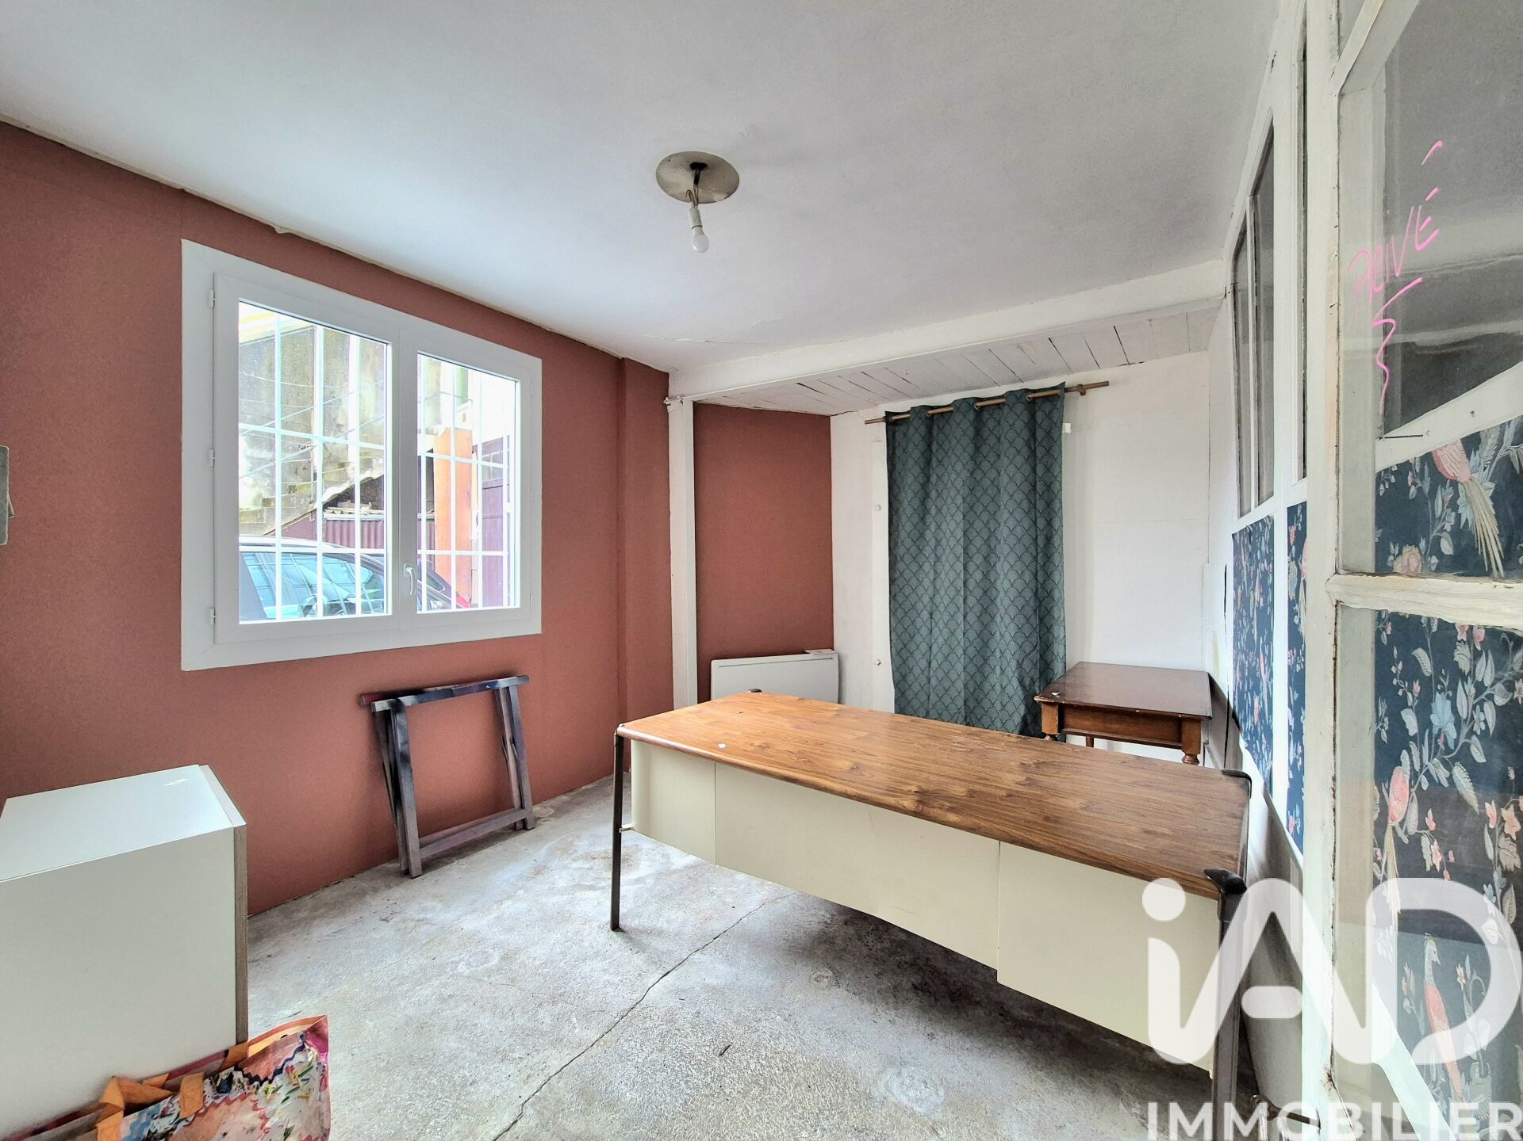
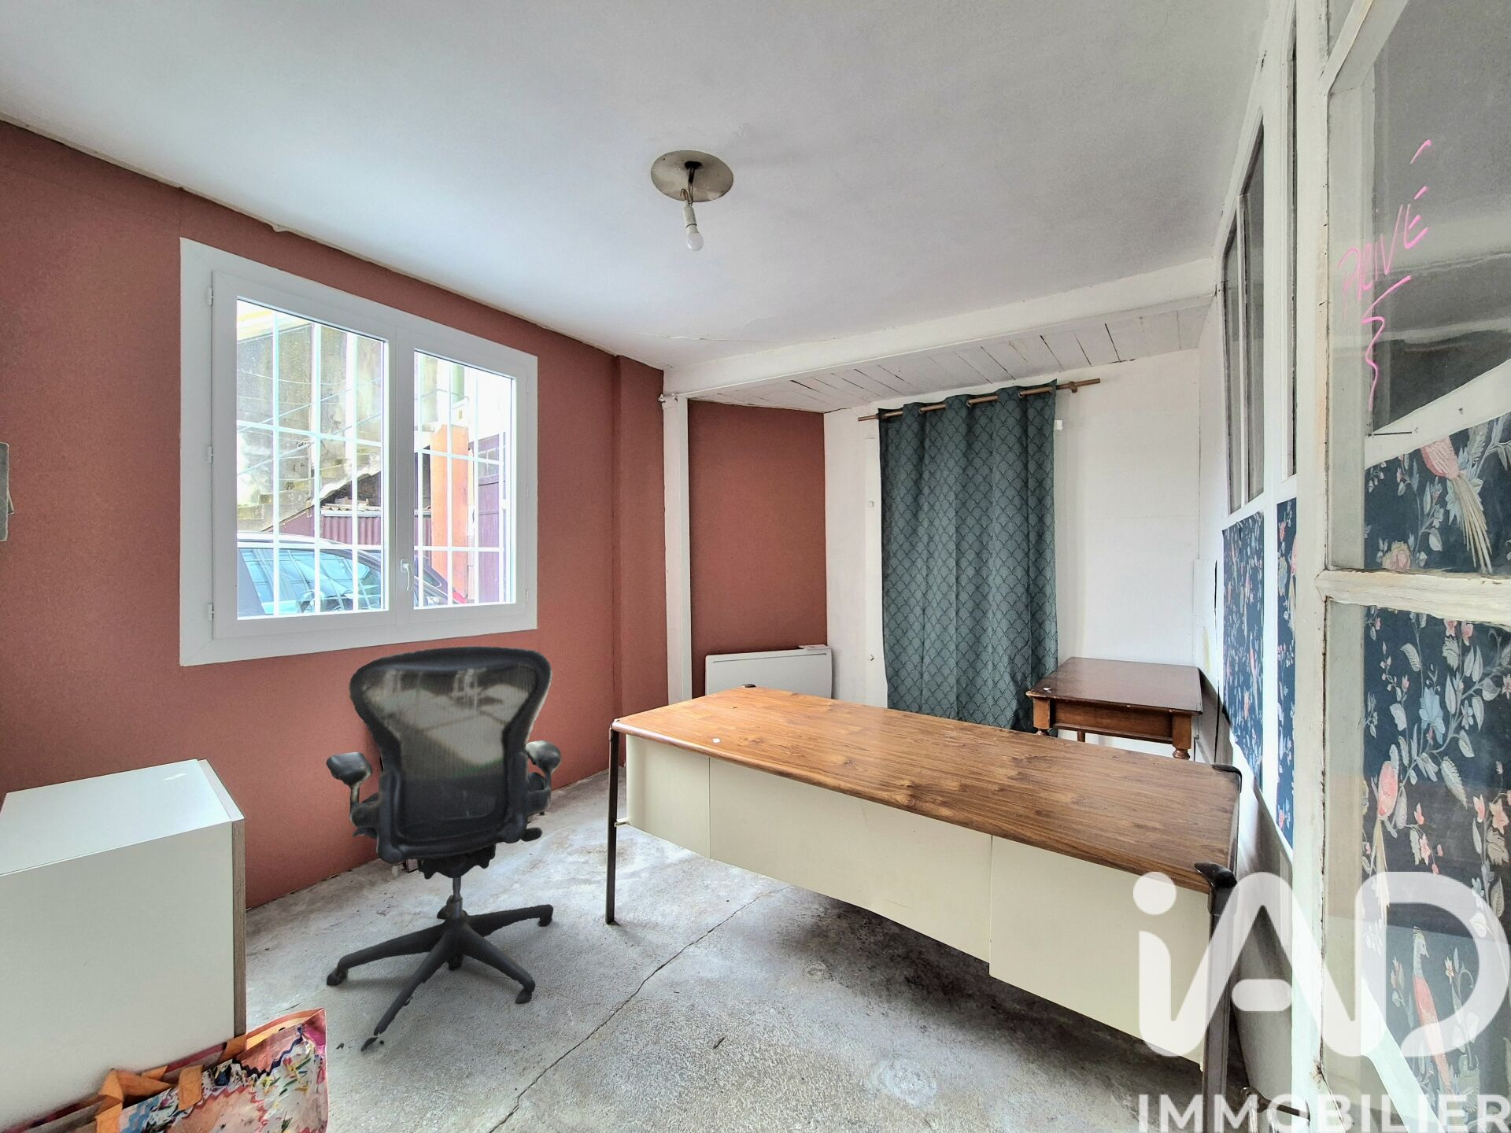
+ office chair (451, 802)
